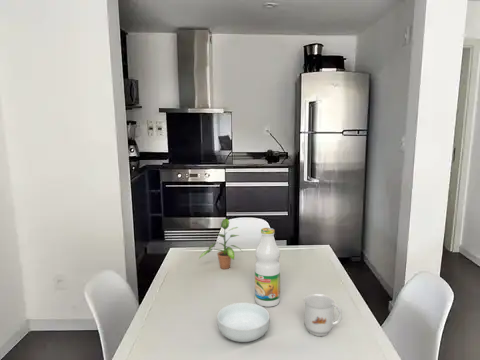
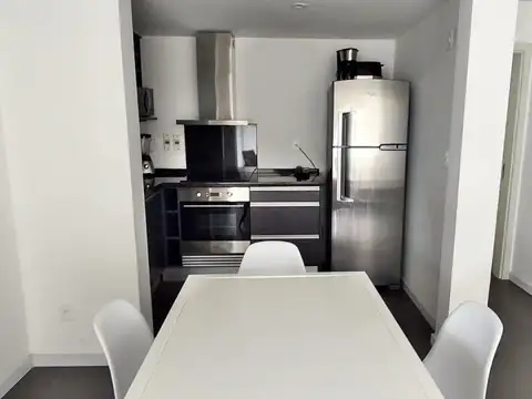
- mug (322, 316)
- bottle (267, 265)
- potted plant (221, 243)
- cereal bowl (243, 324)
